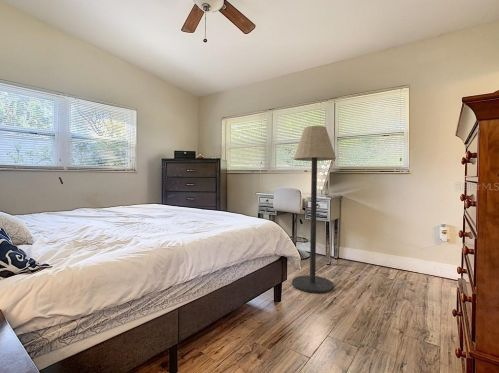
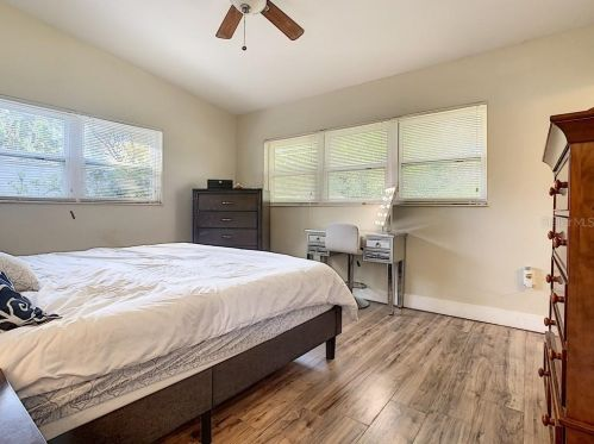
- floor lamp (313, 206)
